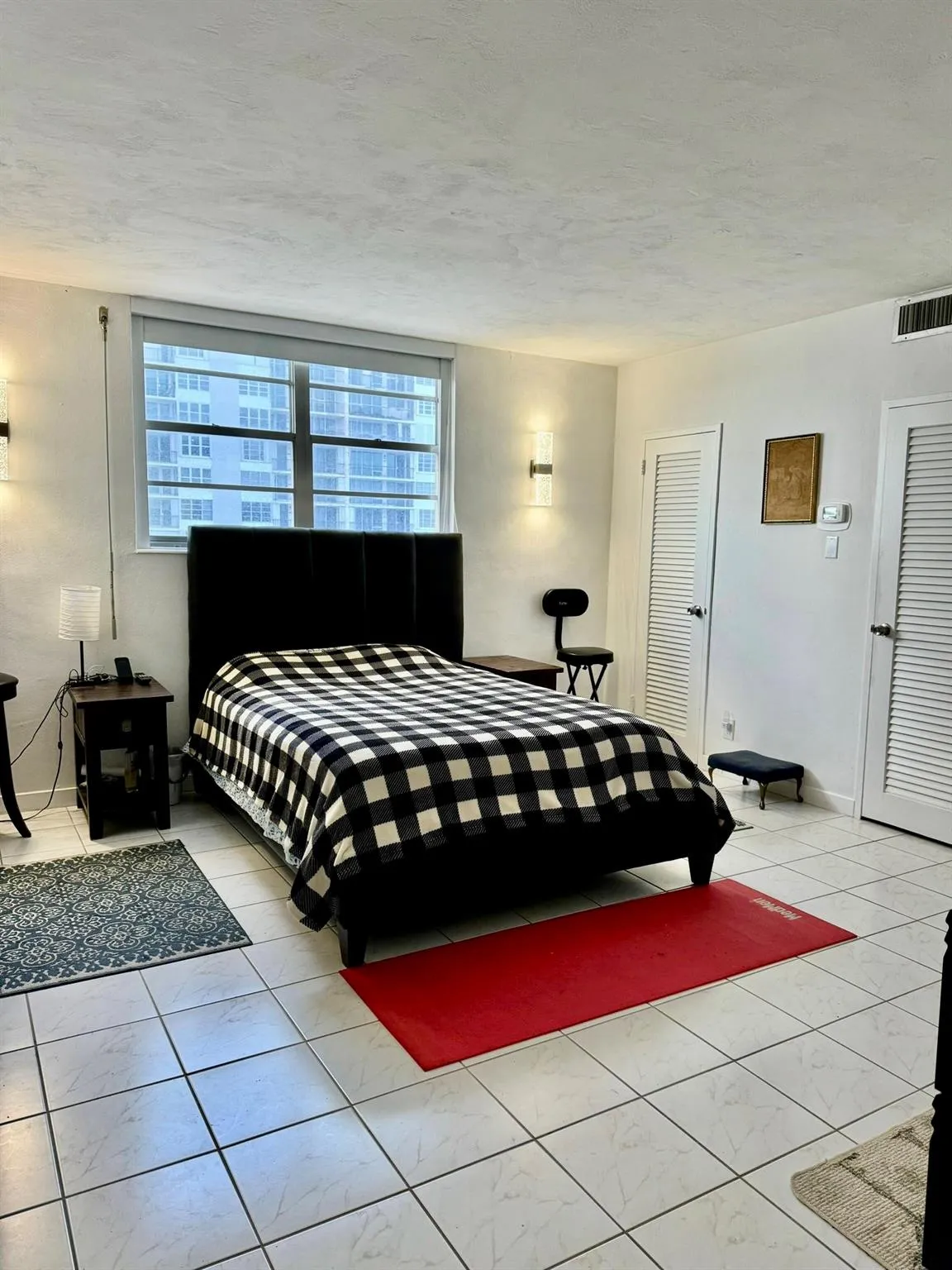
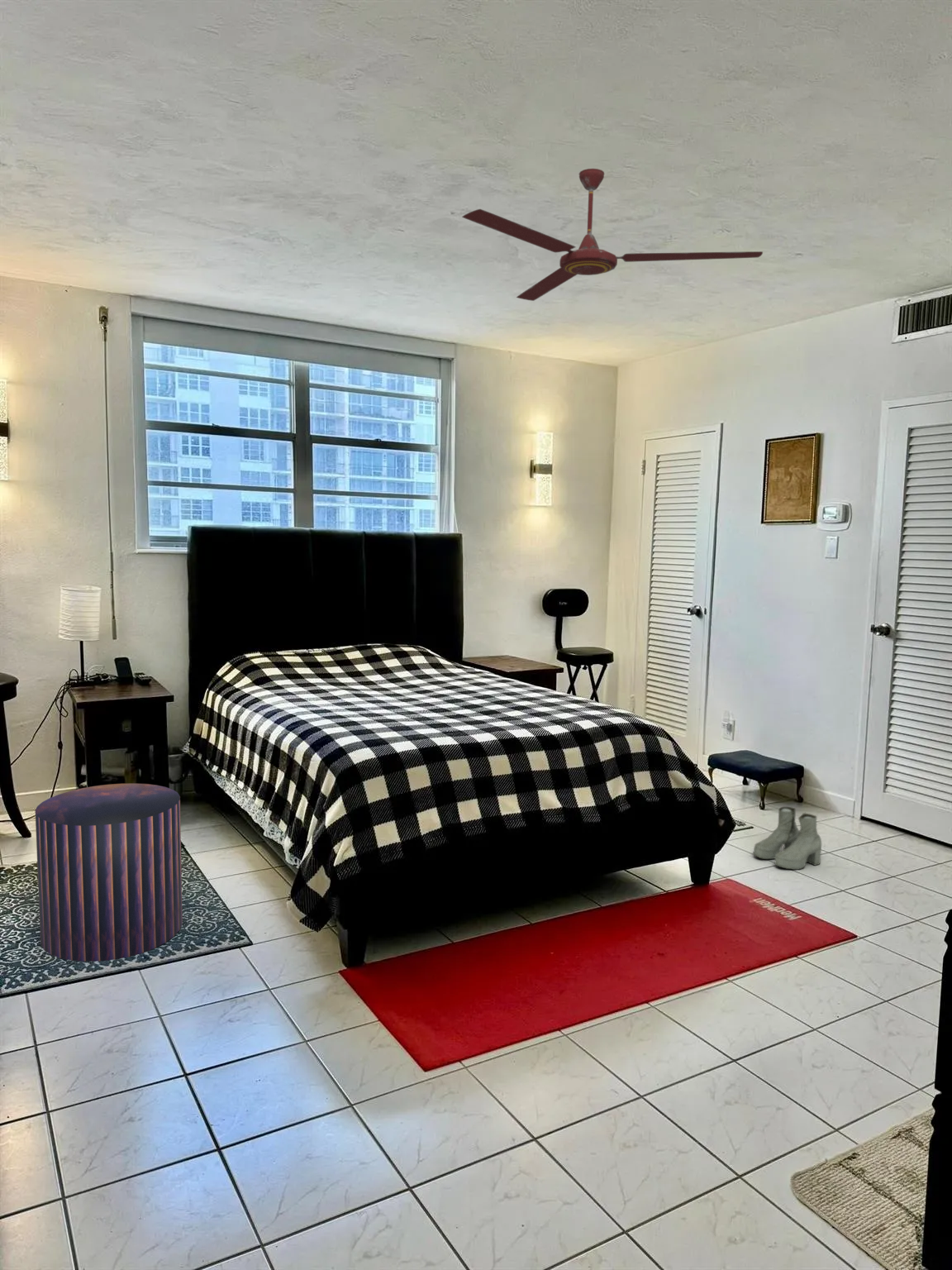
+ boots (788, 836)
+ ceiling fan (592, 222)
+ stool (112, 867)
